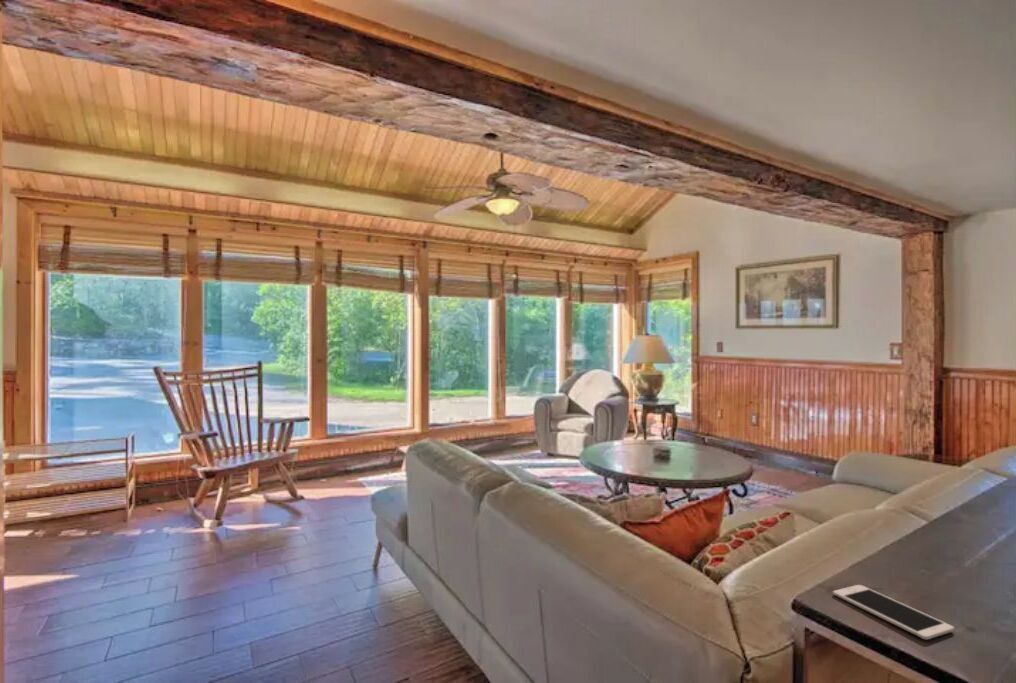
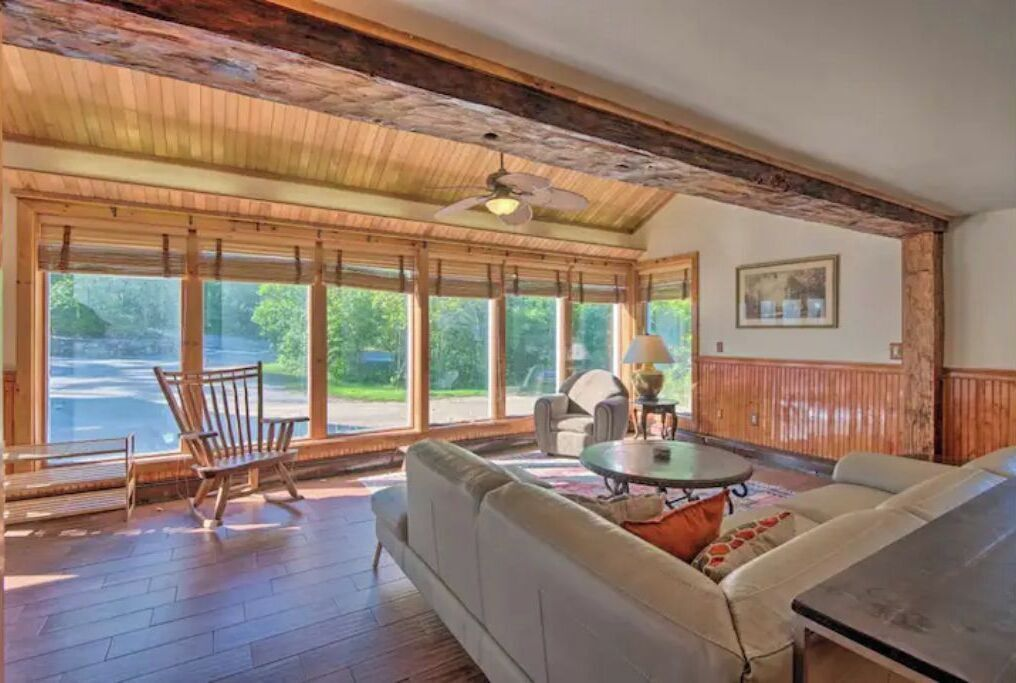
- cell phone (889, 609)
